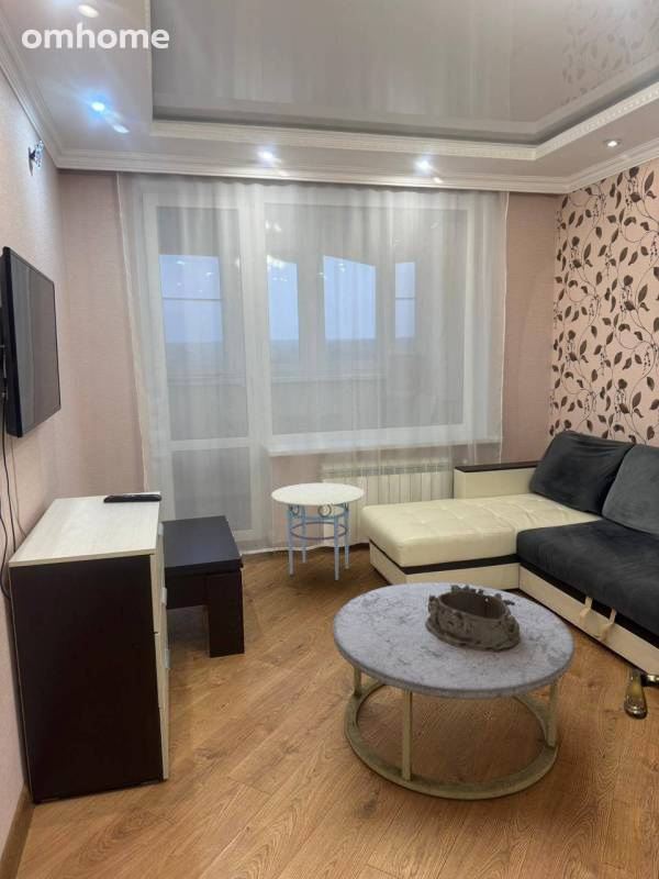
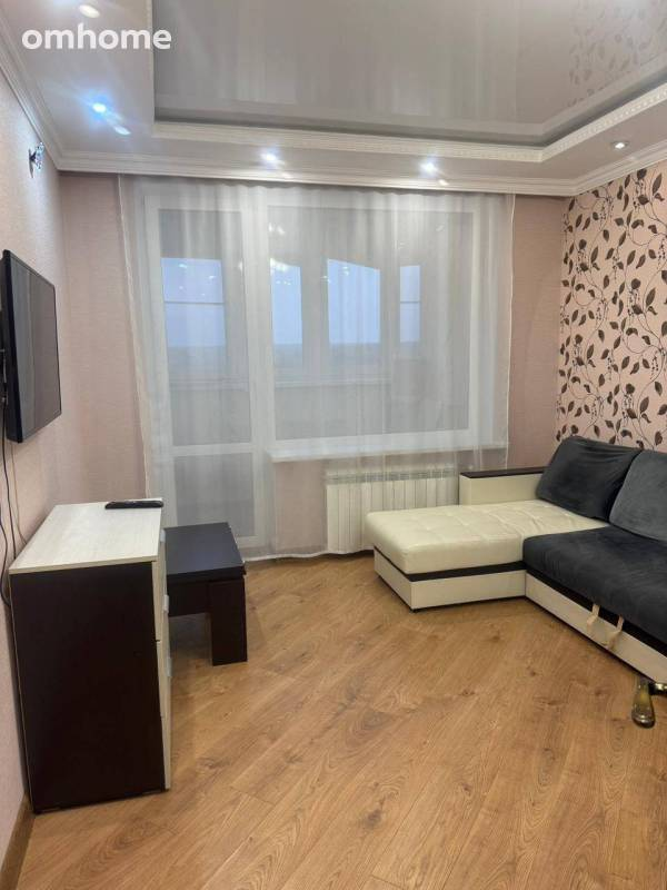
- coffee table (448, 675)
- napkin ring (471, 613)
- side table (319, 537)
